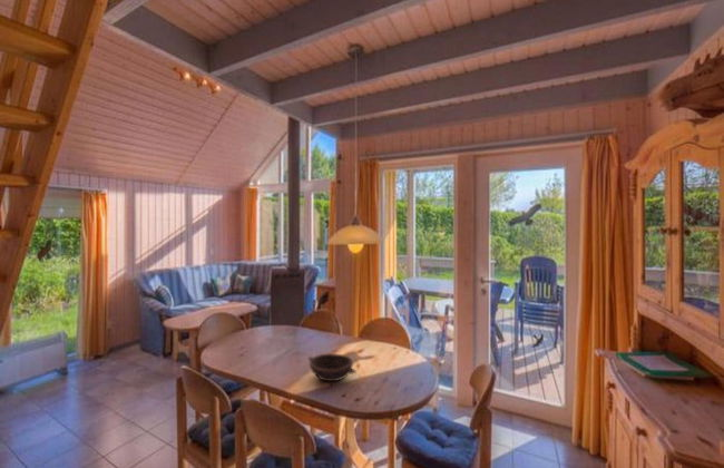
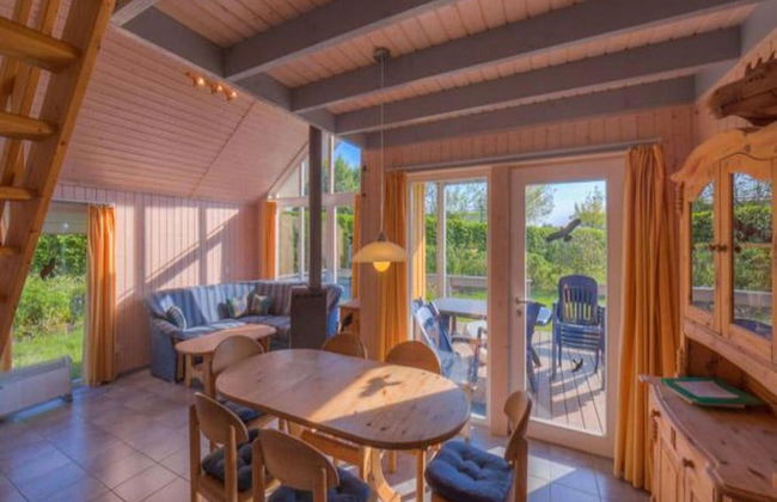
- bowl (331, 368)
